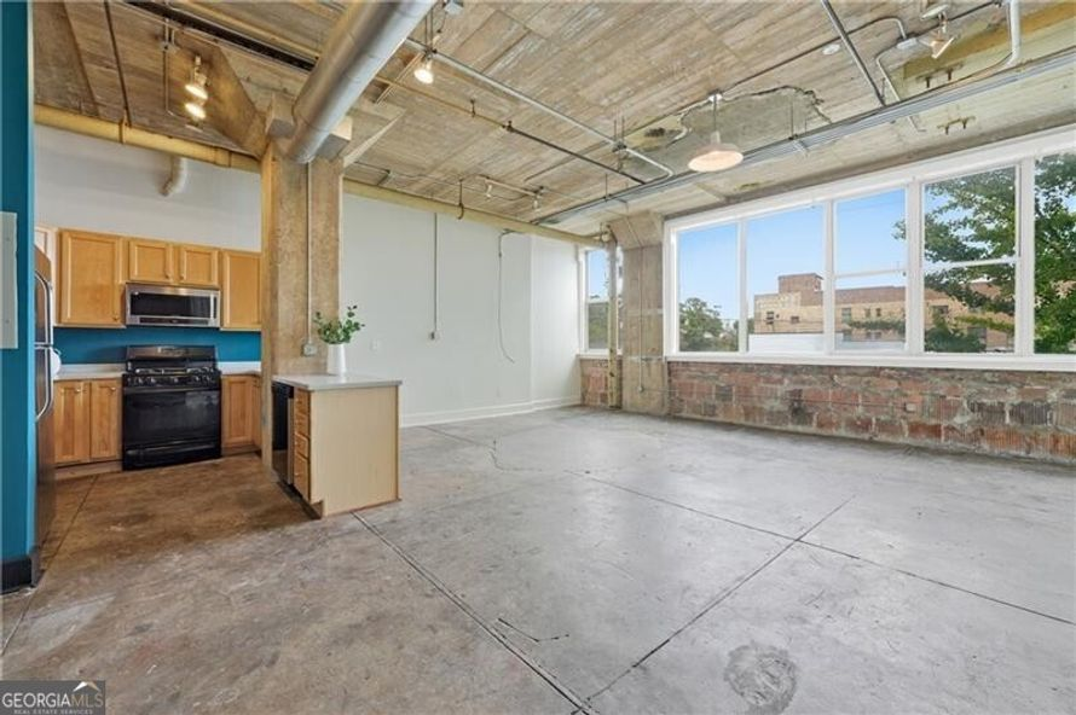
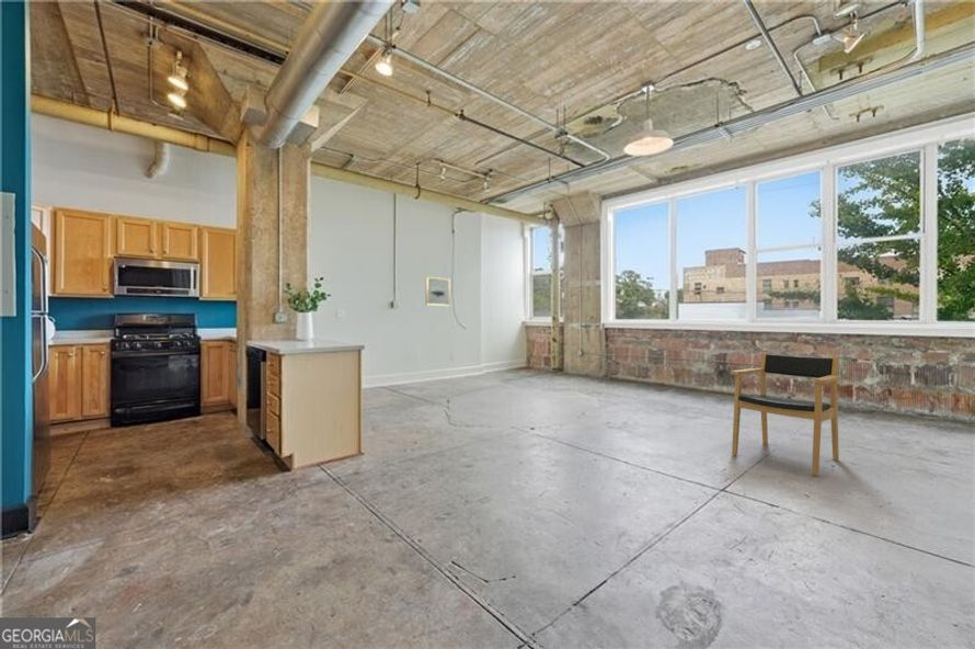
+ wall art (437, 292)
+ armchair (785, 406)
